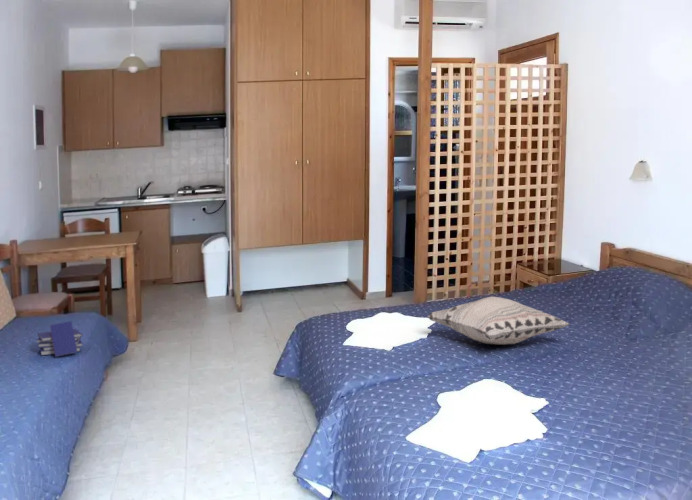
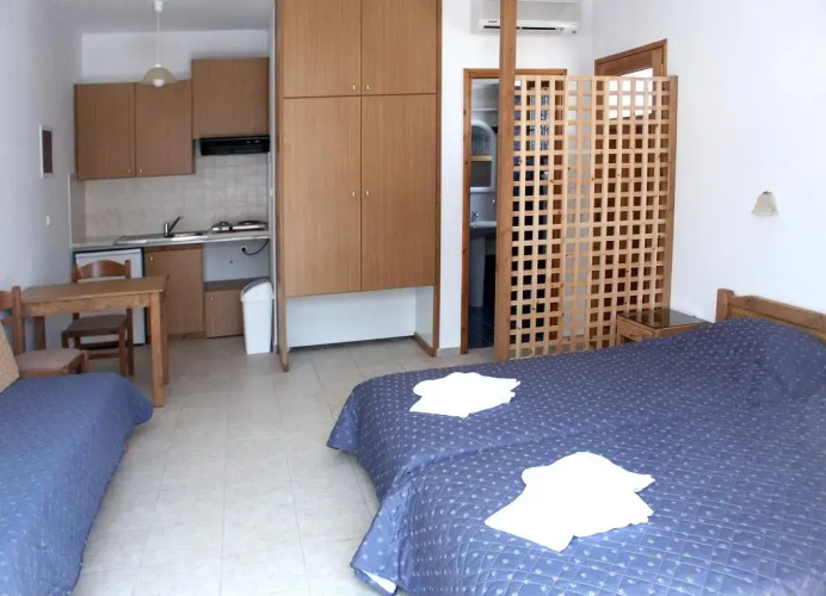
- decorative pillow (496, 320)
- book (59, 336)
